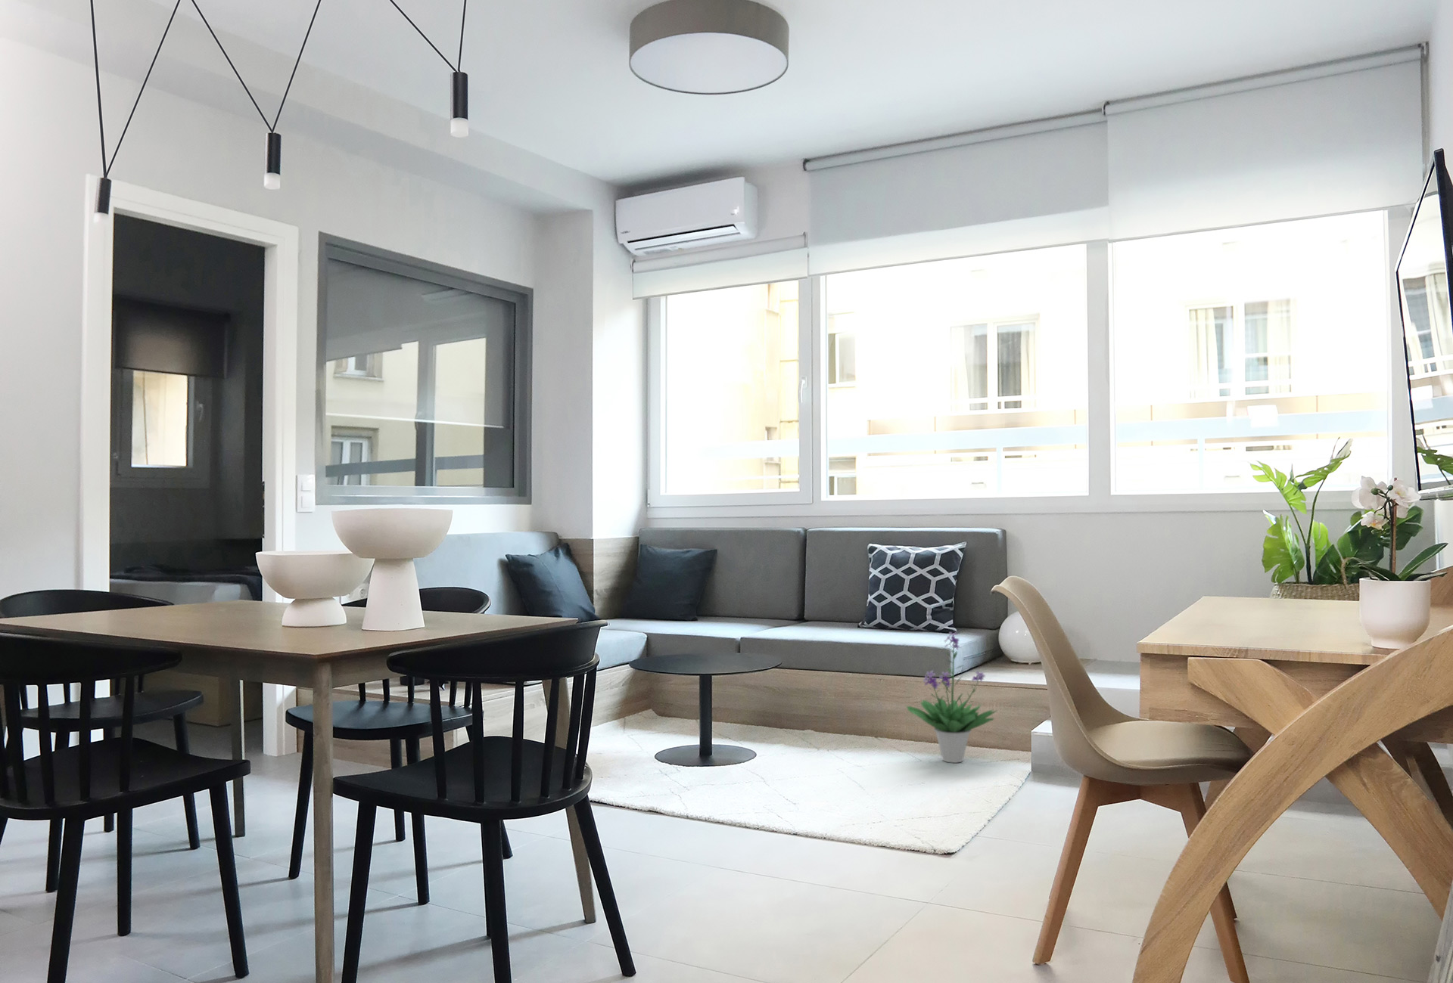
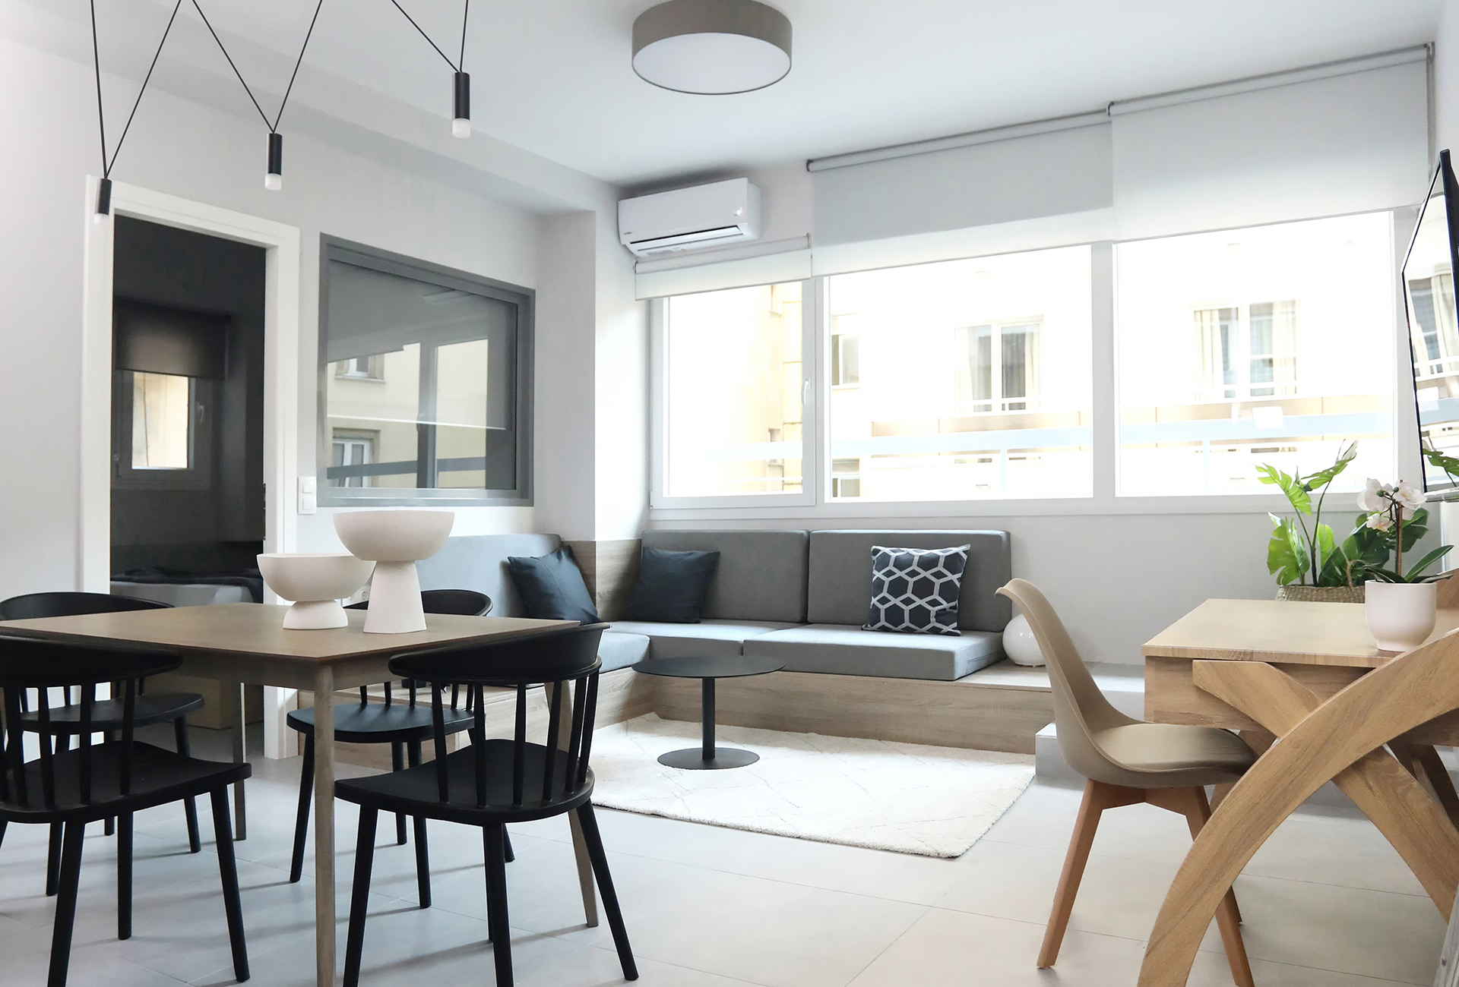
- potted plant (951, 697)
